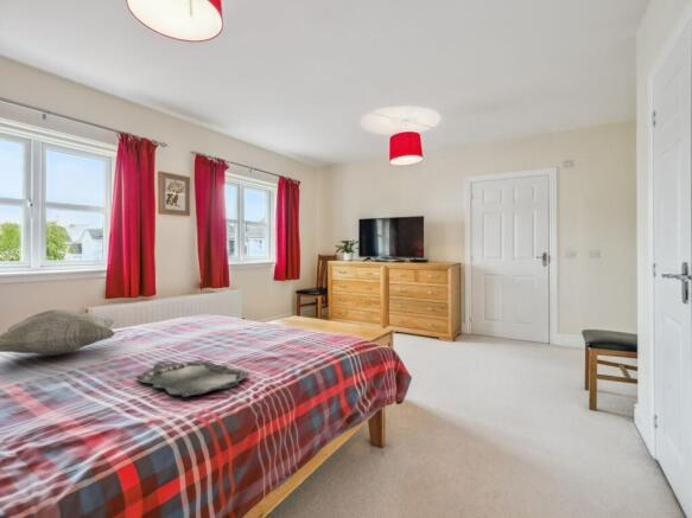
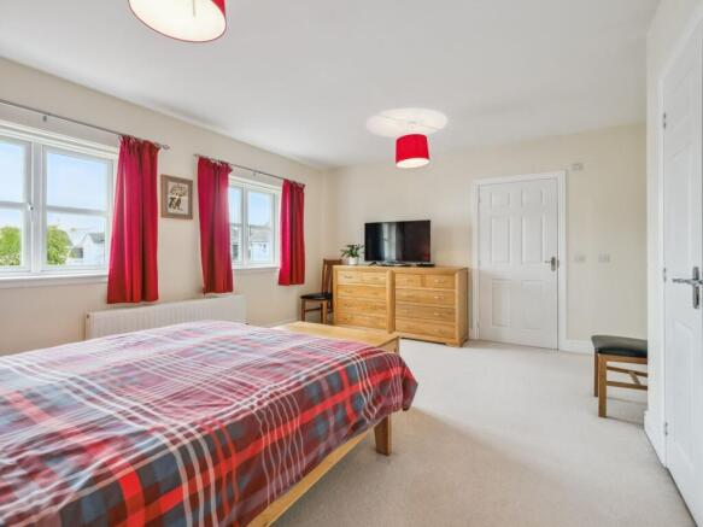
- decorative pillow (59, 331)
- serving tray (192, 376)
